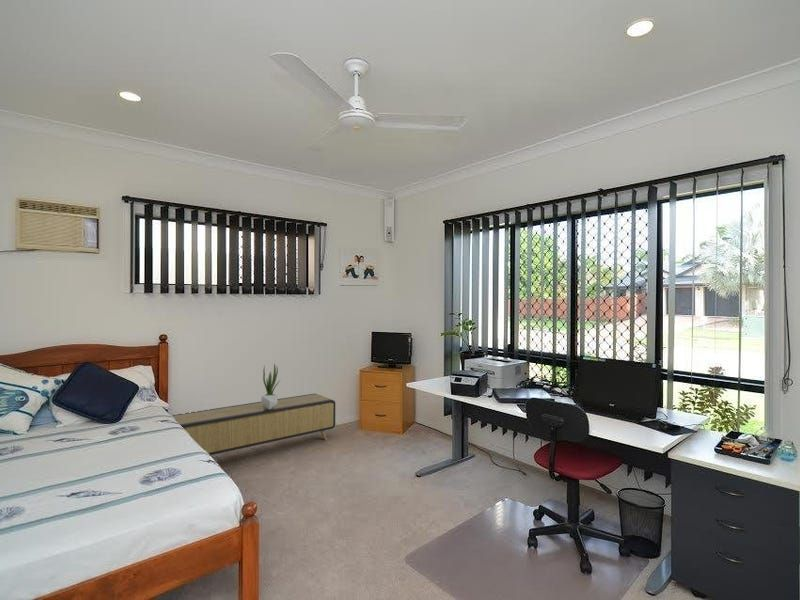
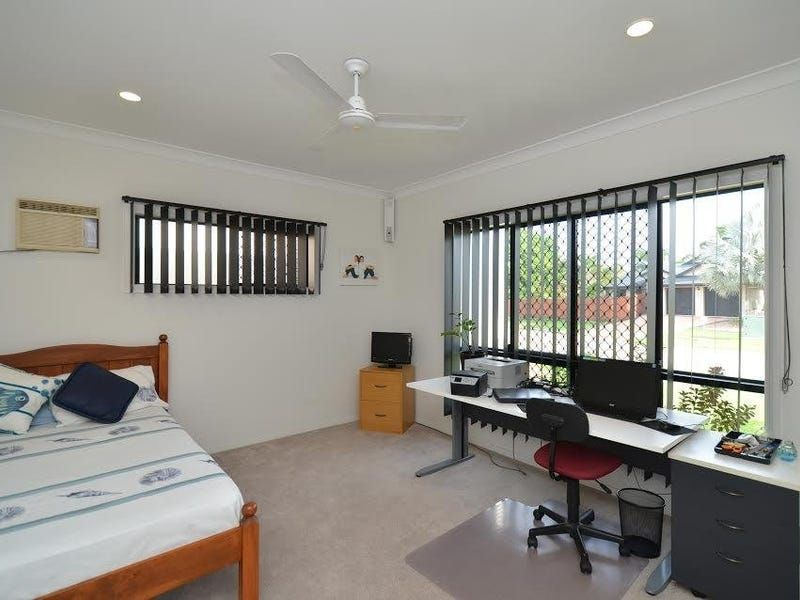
- potted plant (270, 386)
- storage bench (252, 429)
